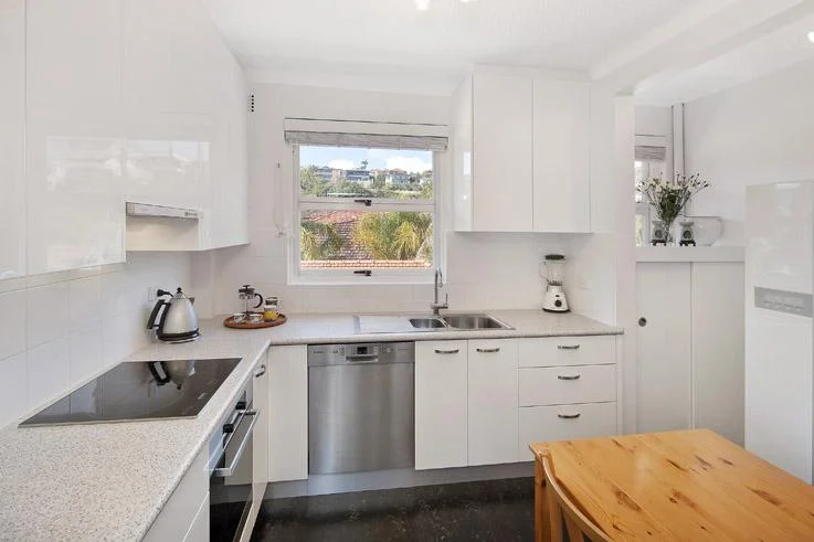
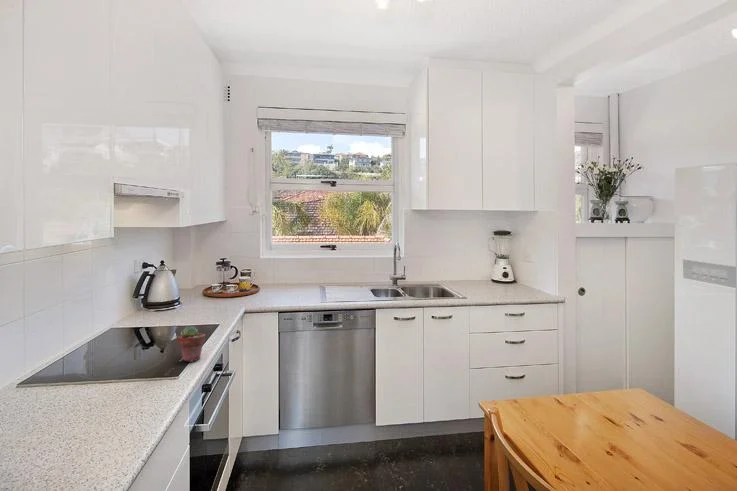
+ potted succulent (191, 342)
